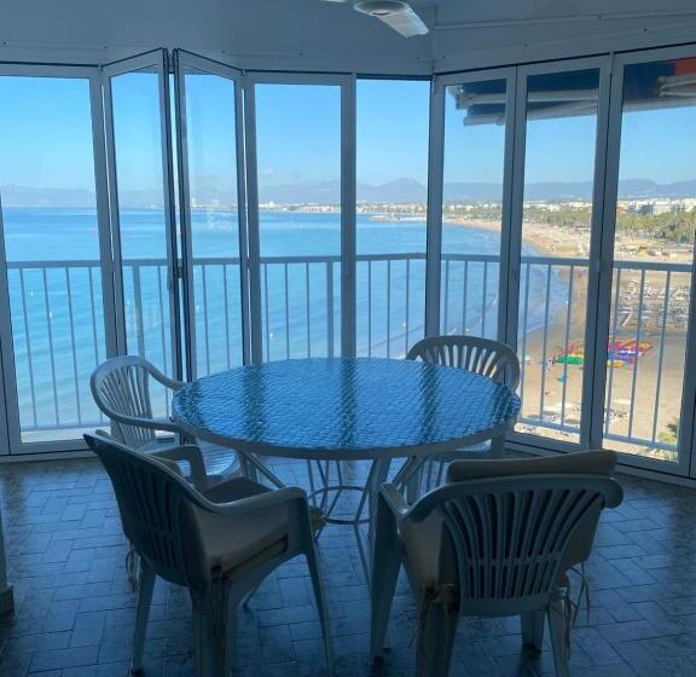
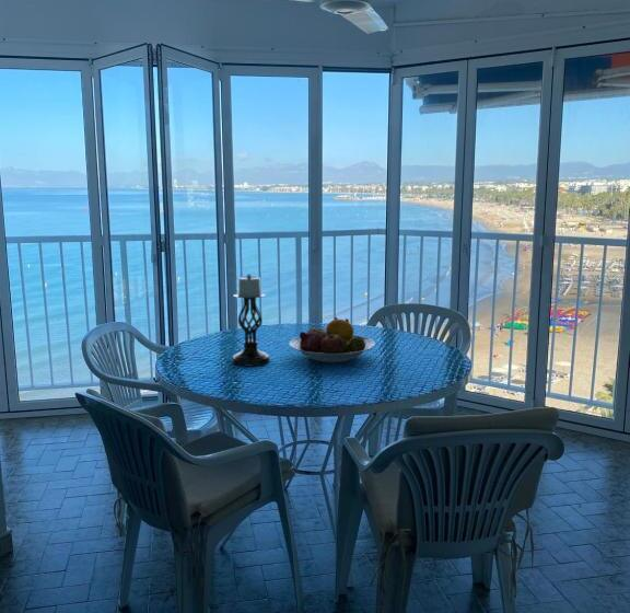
+ candle holder (250, 319)
+ fruit bowl (331, 339)
